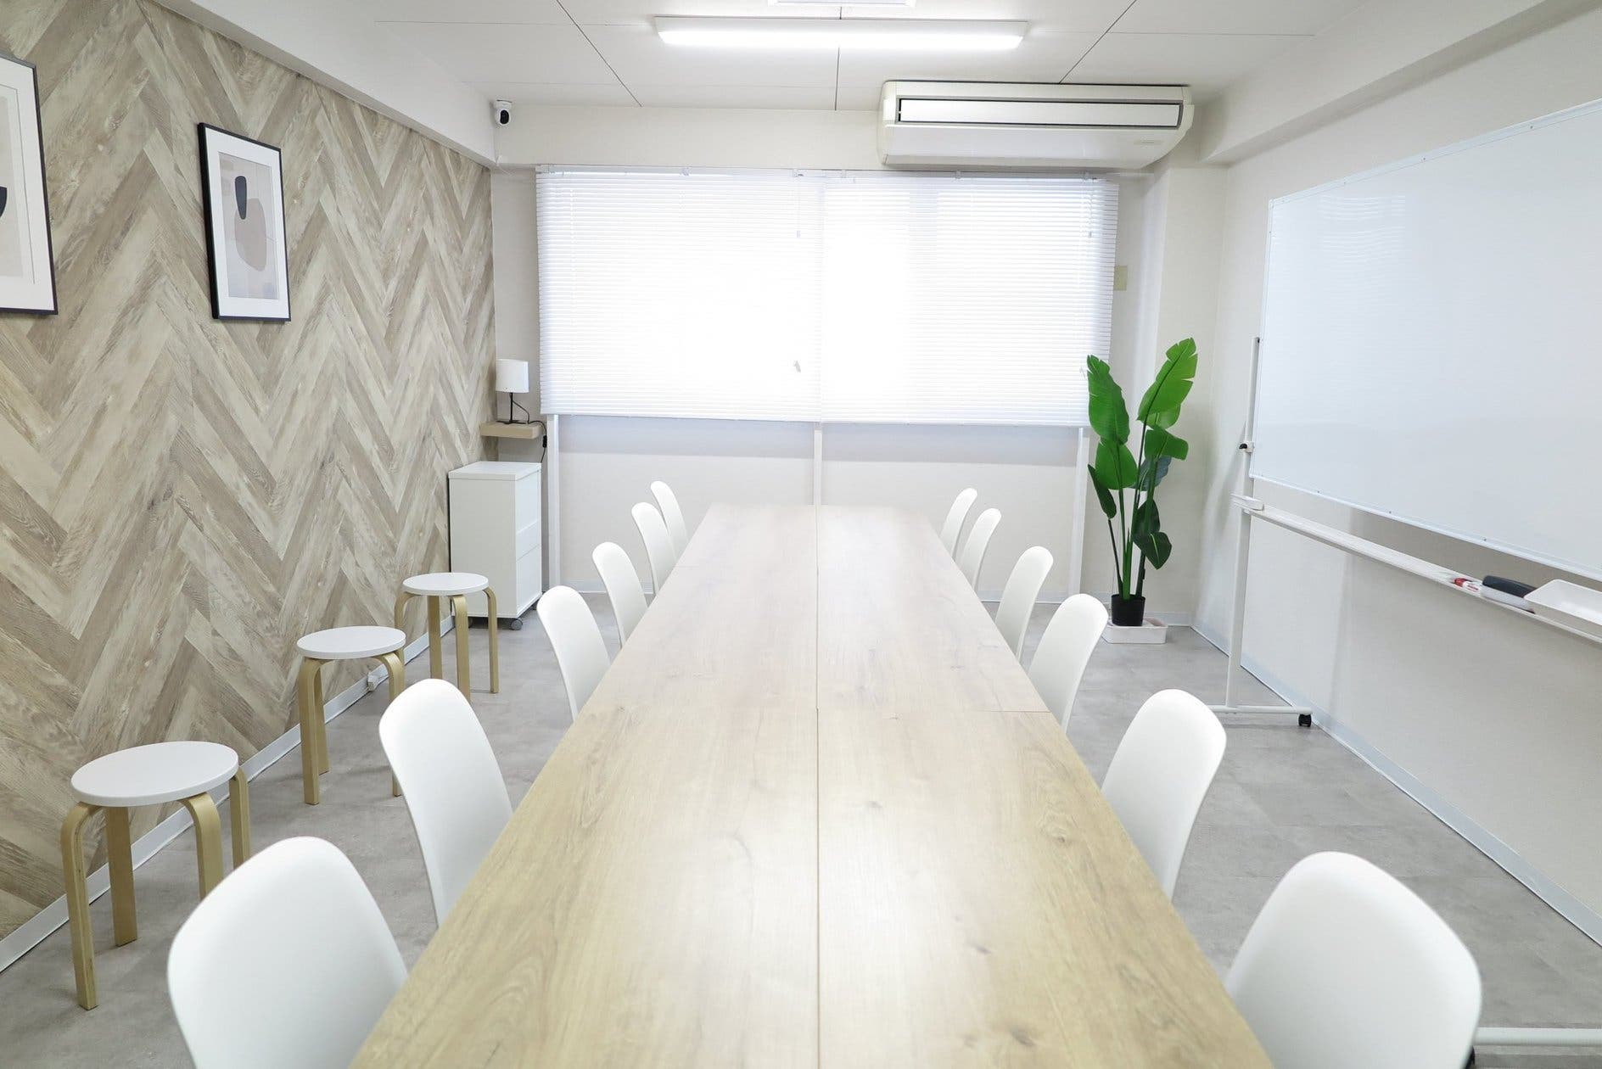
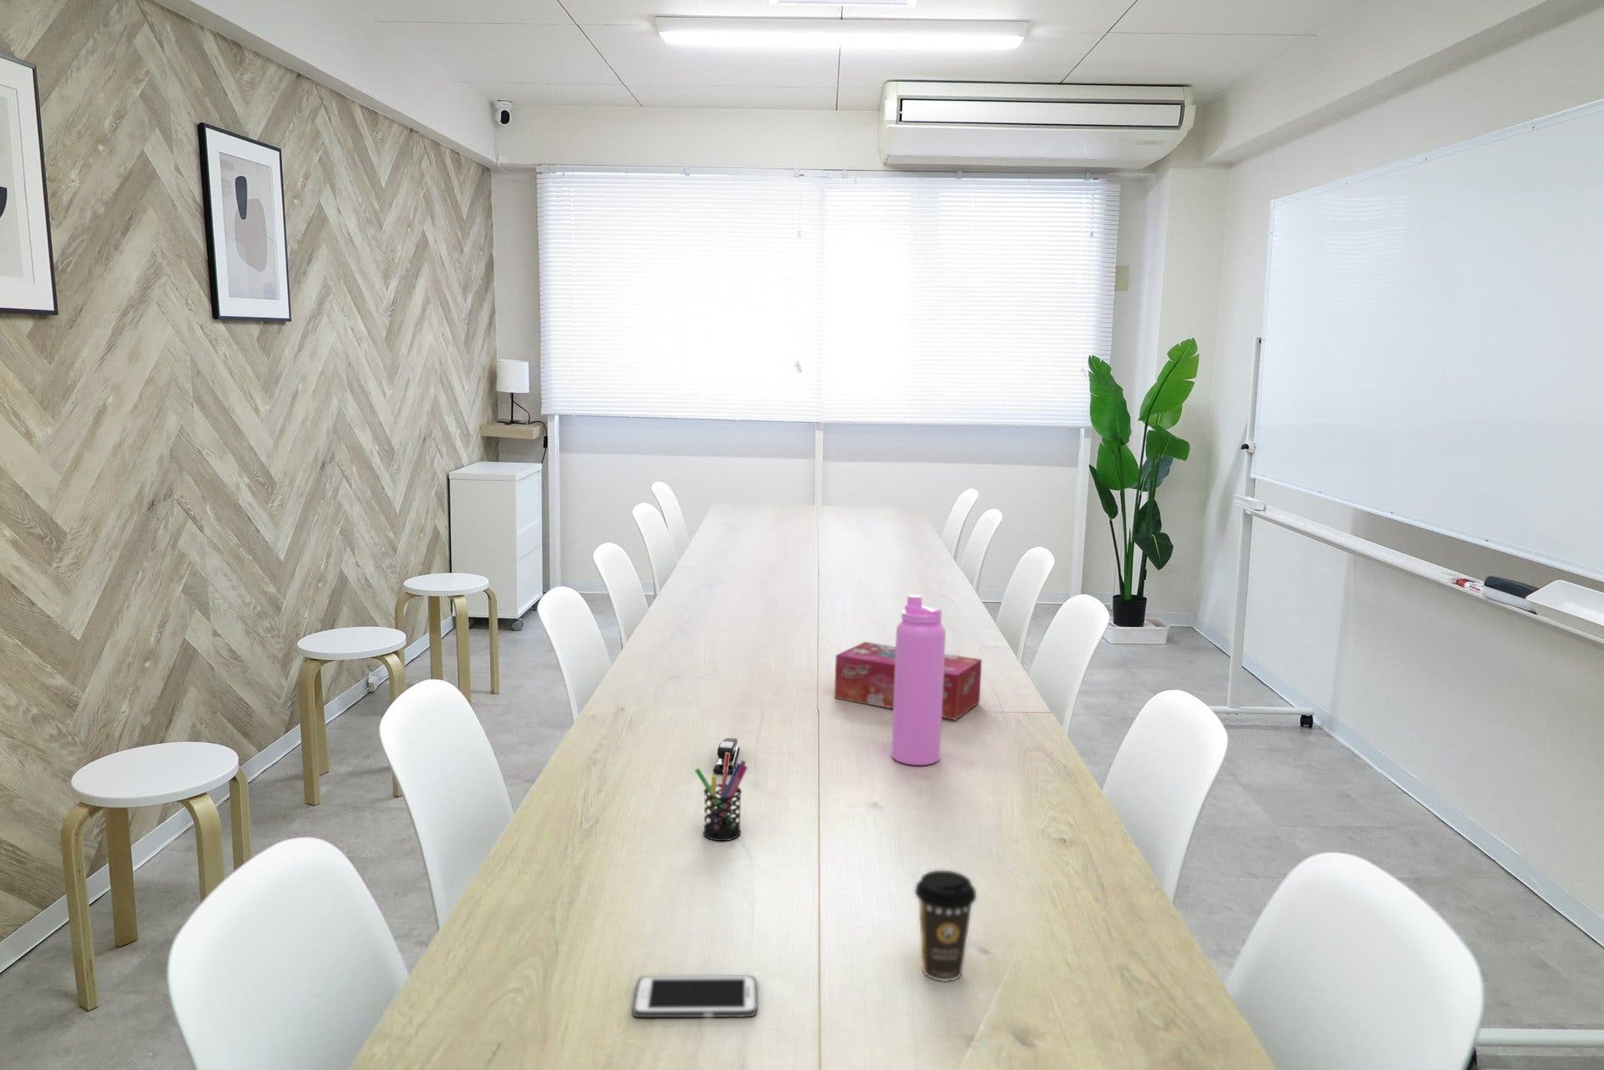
+ pen holder (719, 795)
+ coffee cup (944, 926)
+ water bottle (918, 677)
+ cell phone (696, 996)
+ tissue box (893, 678)
+ stapler (727, 750)
